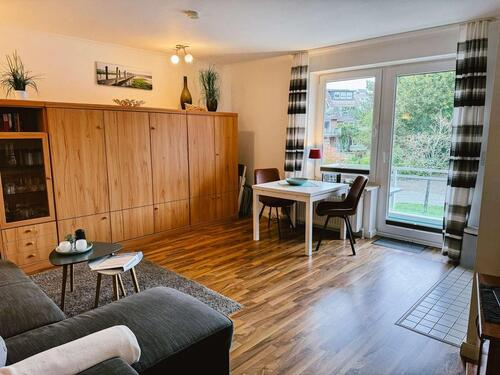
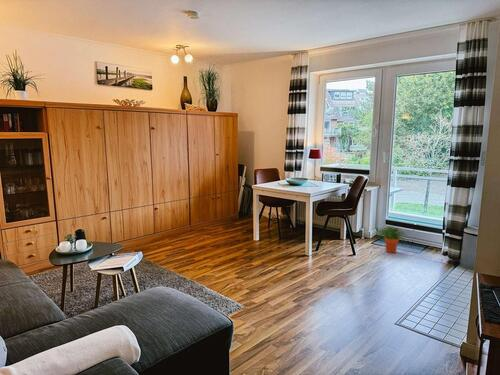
+ potted plant (391, 239)
